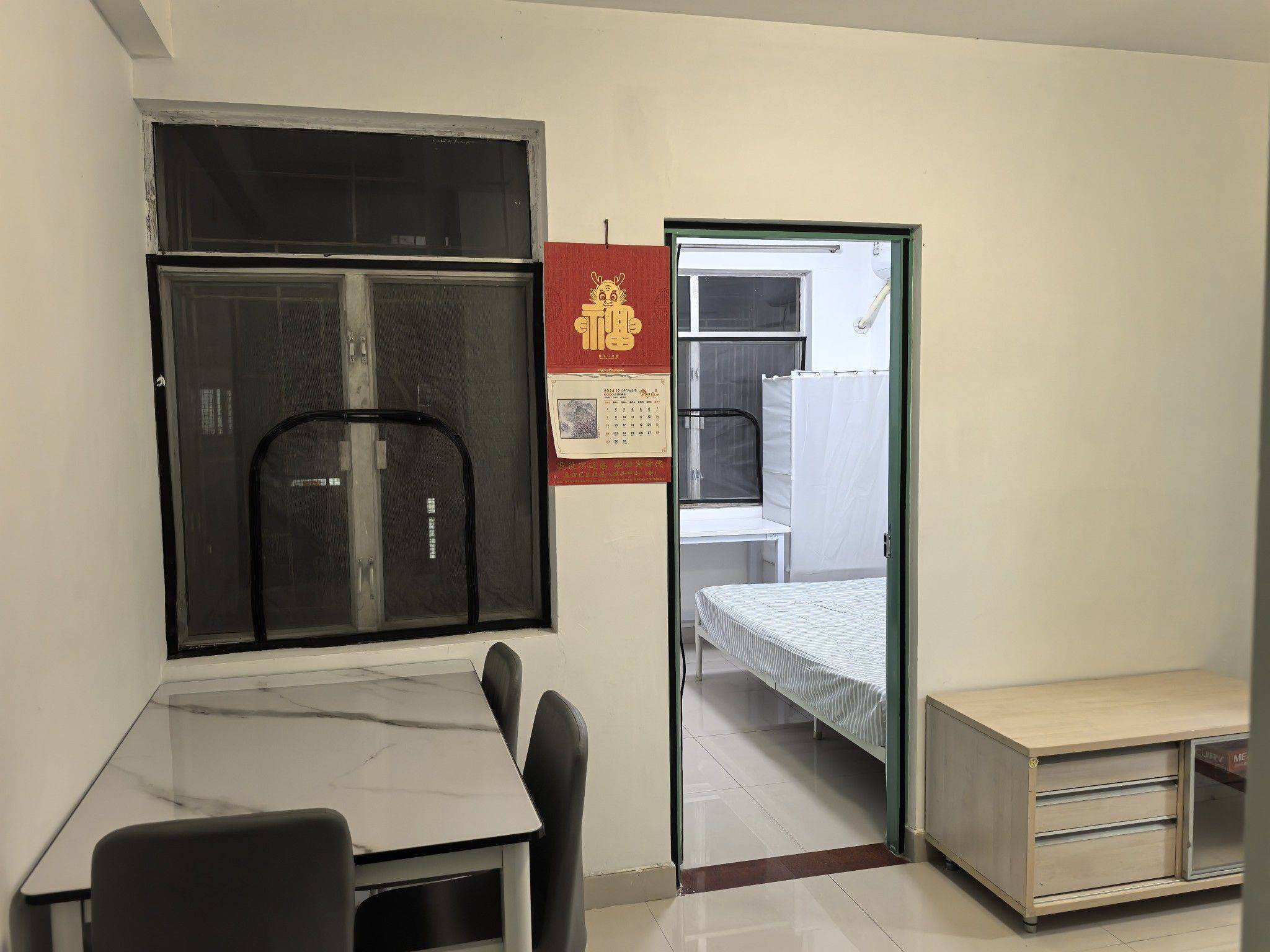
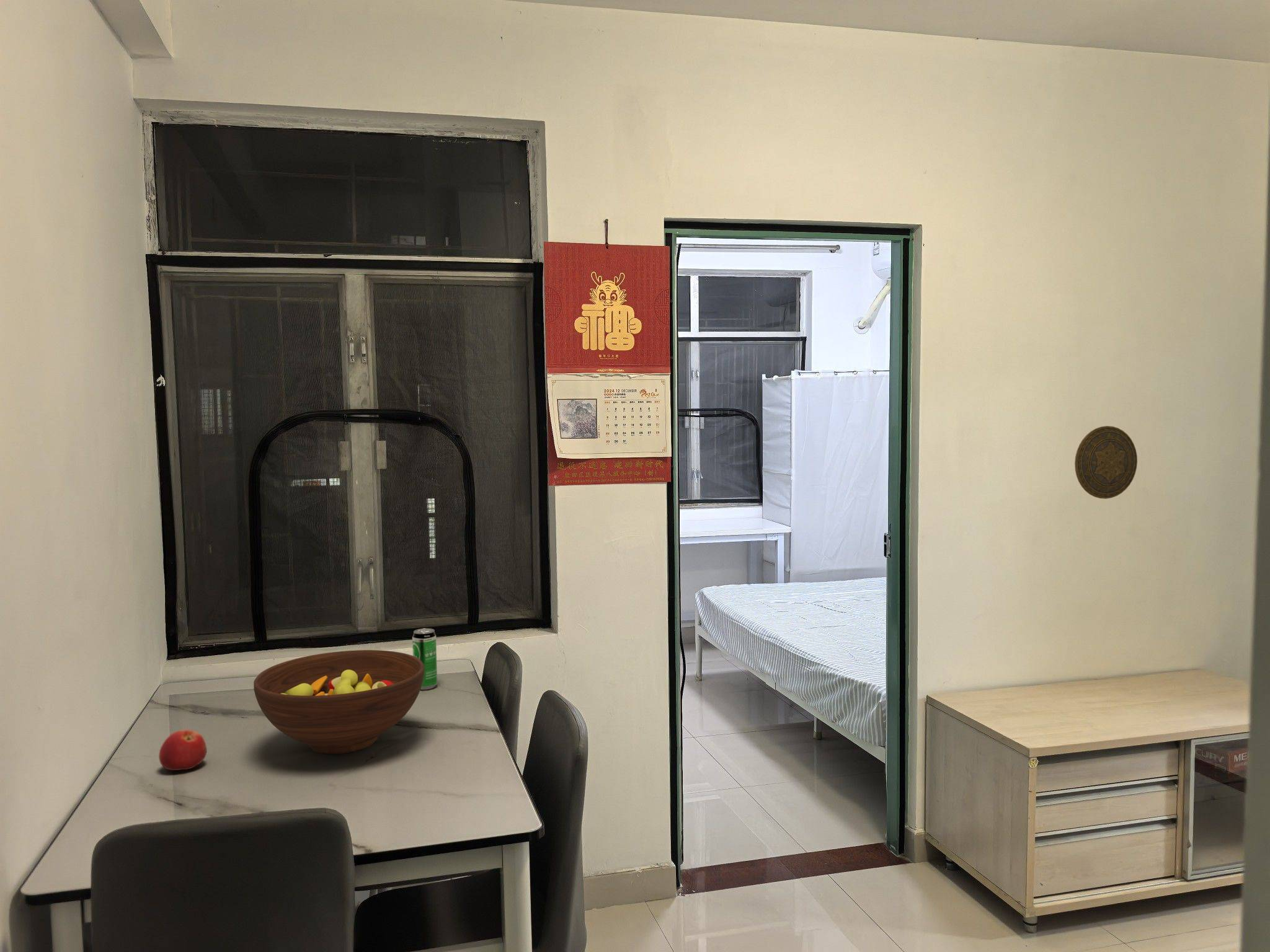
+ decorative plate (1108, 462)
+ apple (183, 748)
+ beverage can (425, 658)
+ fruit bowl (342, 708)
